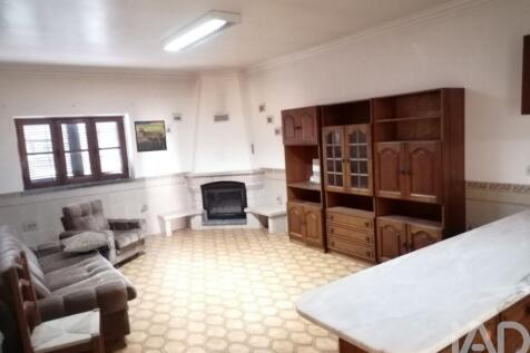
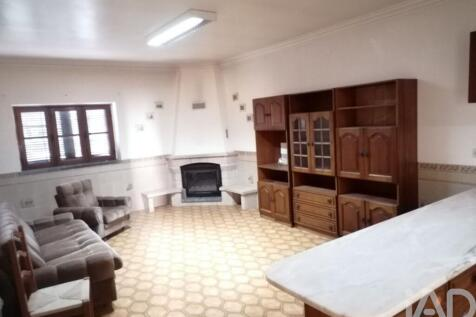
- decorative pillow (86, 242)
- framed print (150, 136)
